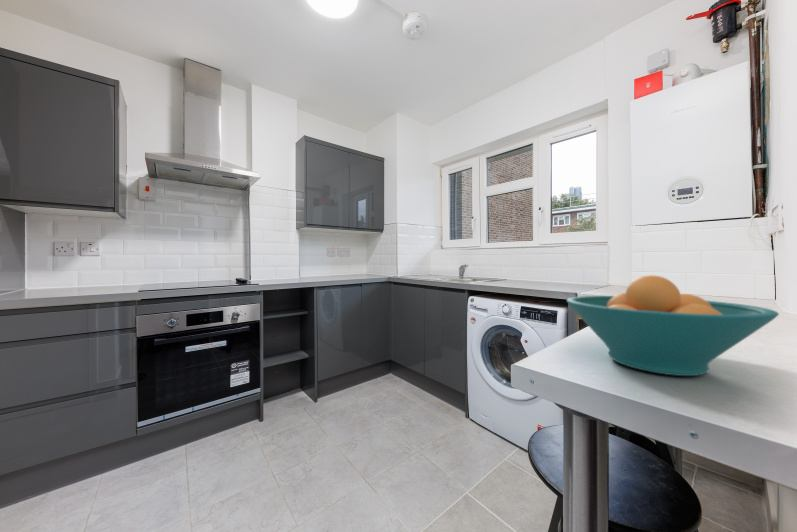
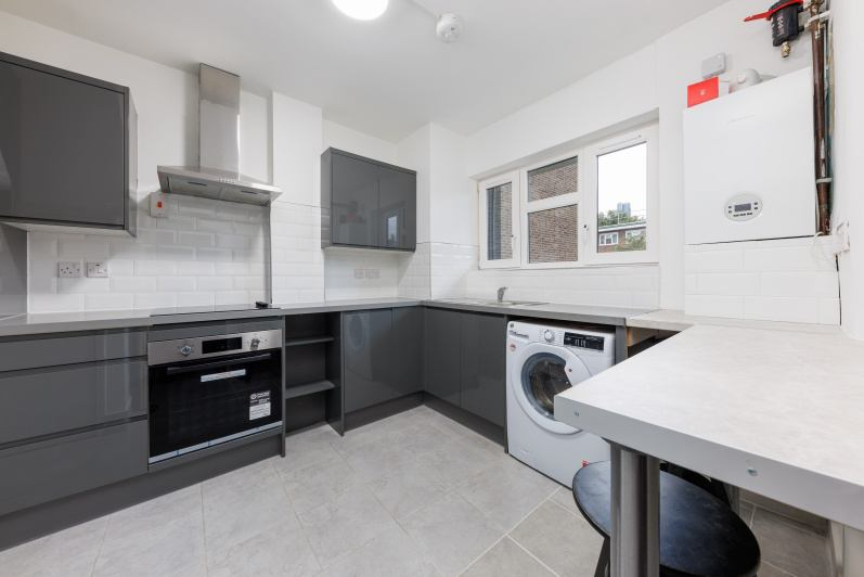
- fruit bowl (654, 319)
